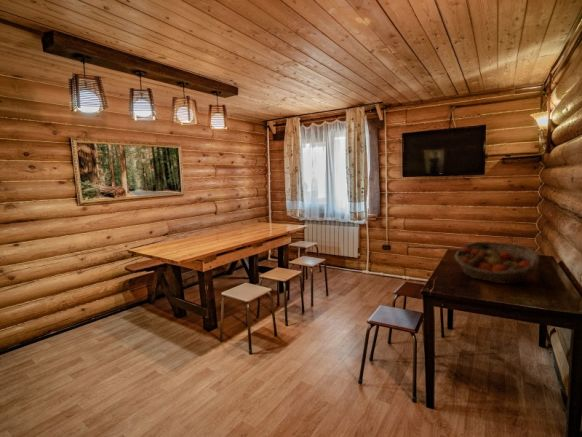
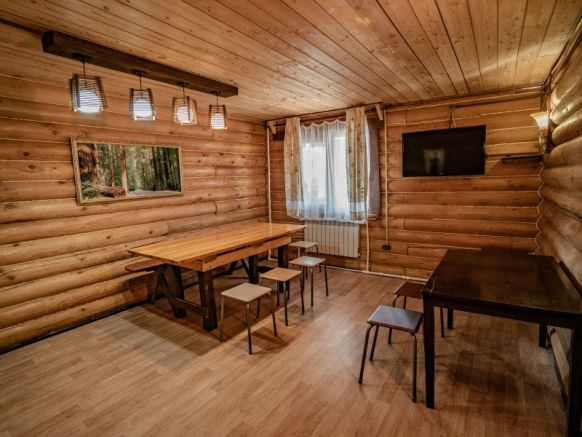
- fruit basket (493, 261)
